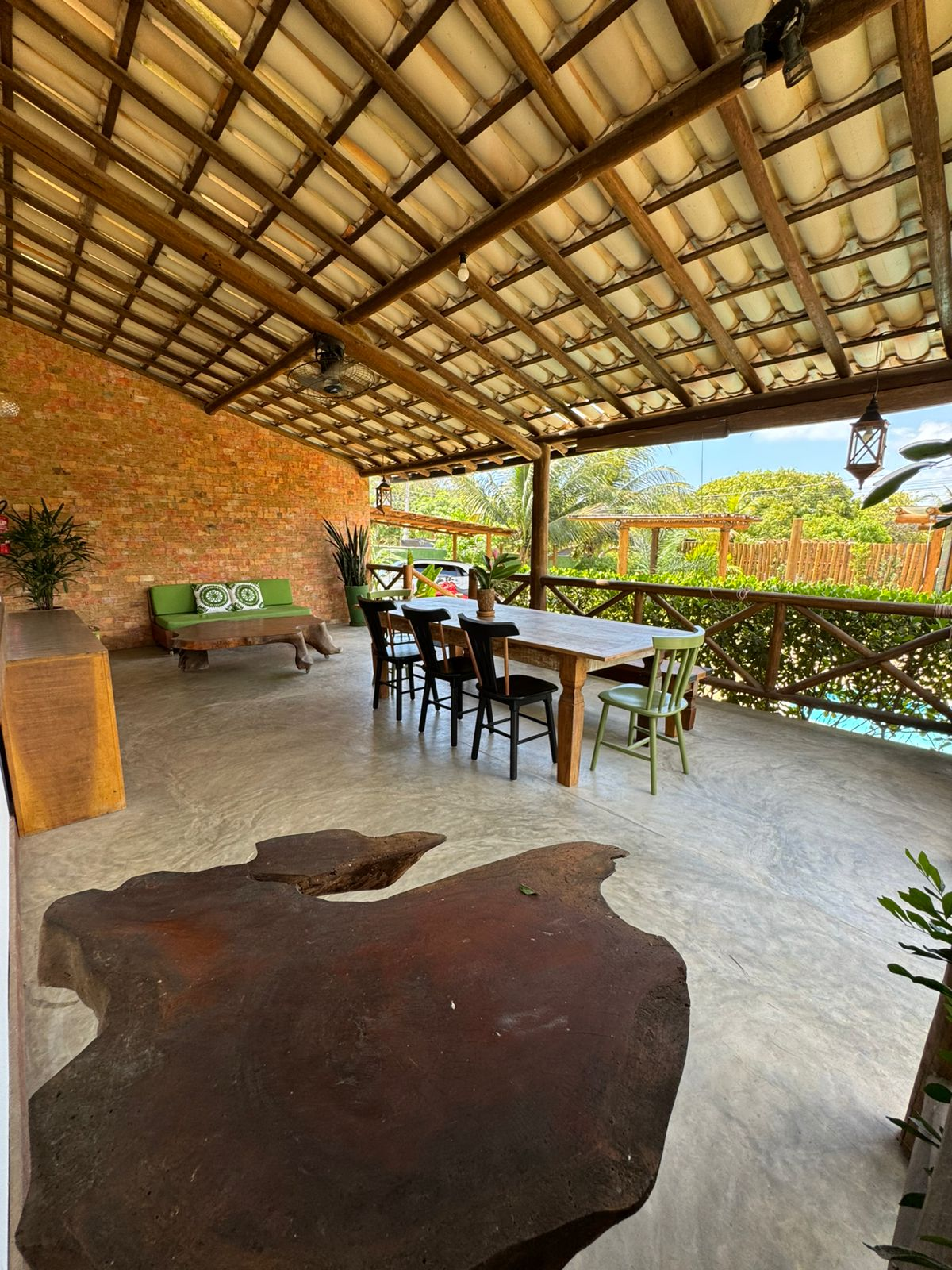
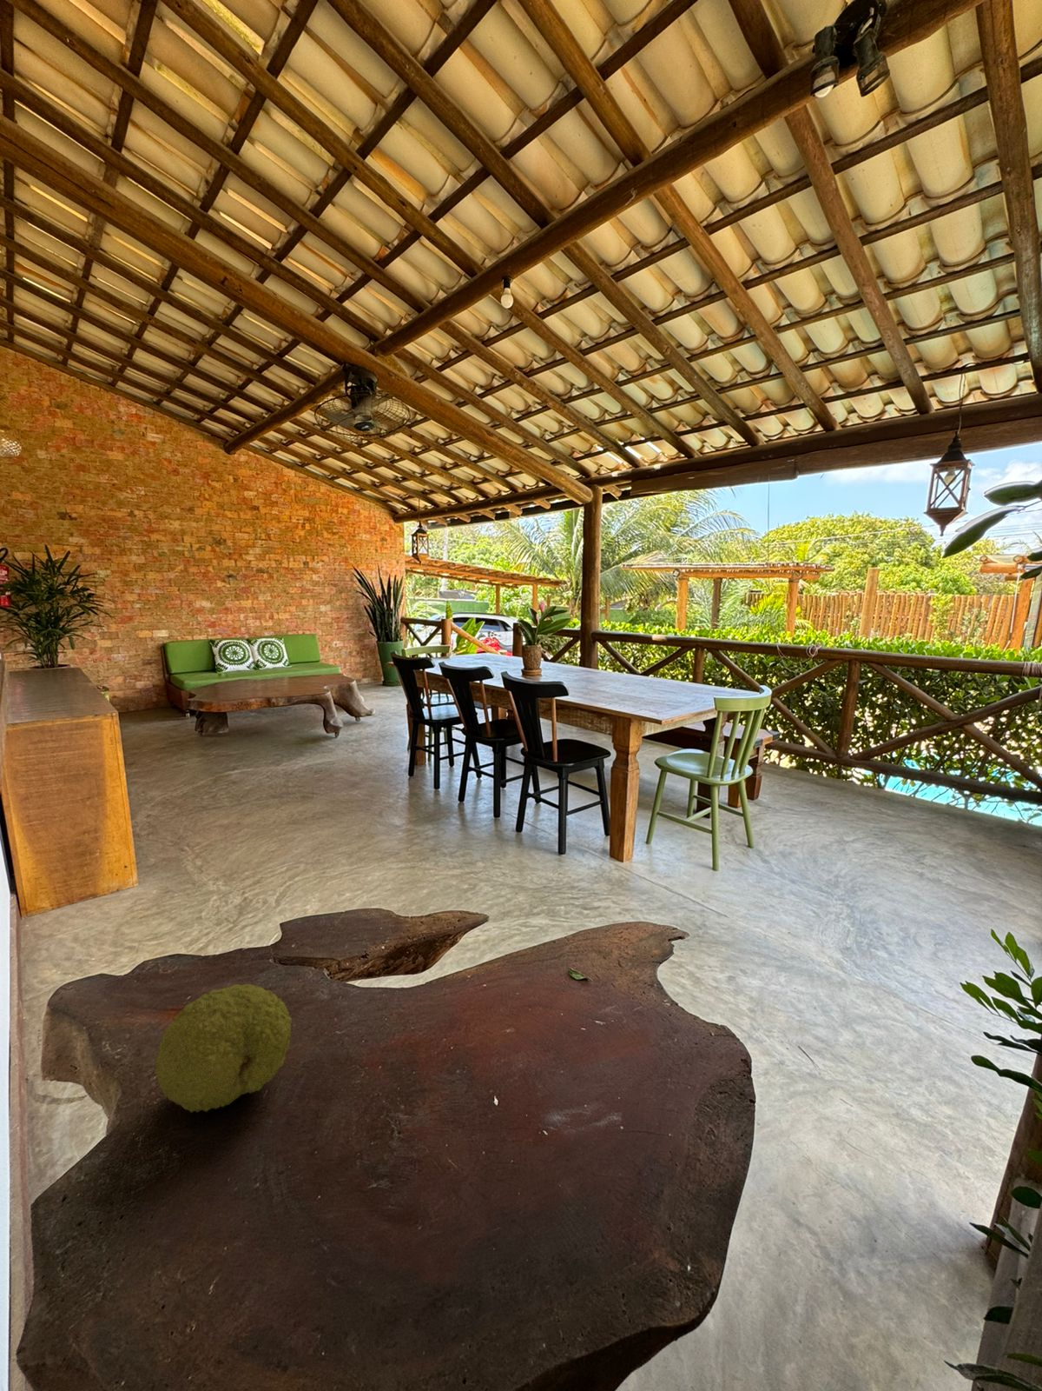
+ fruit (227, 1042)
